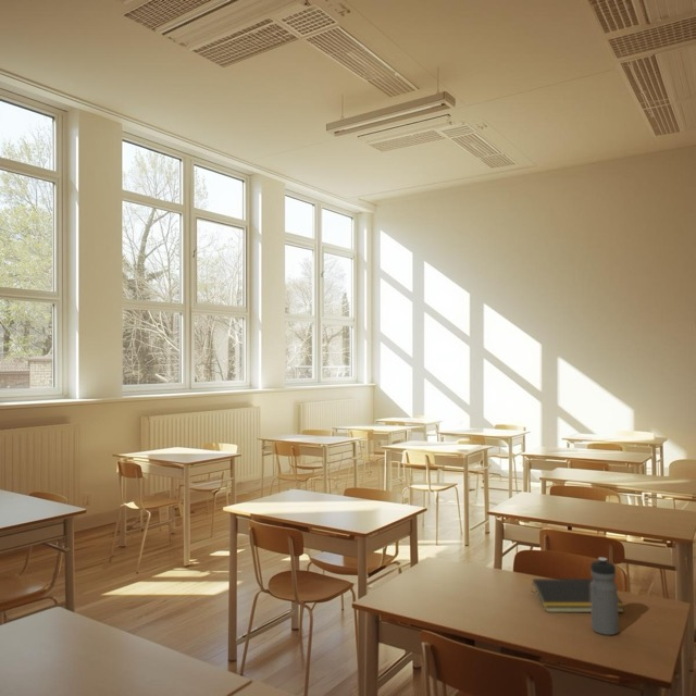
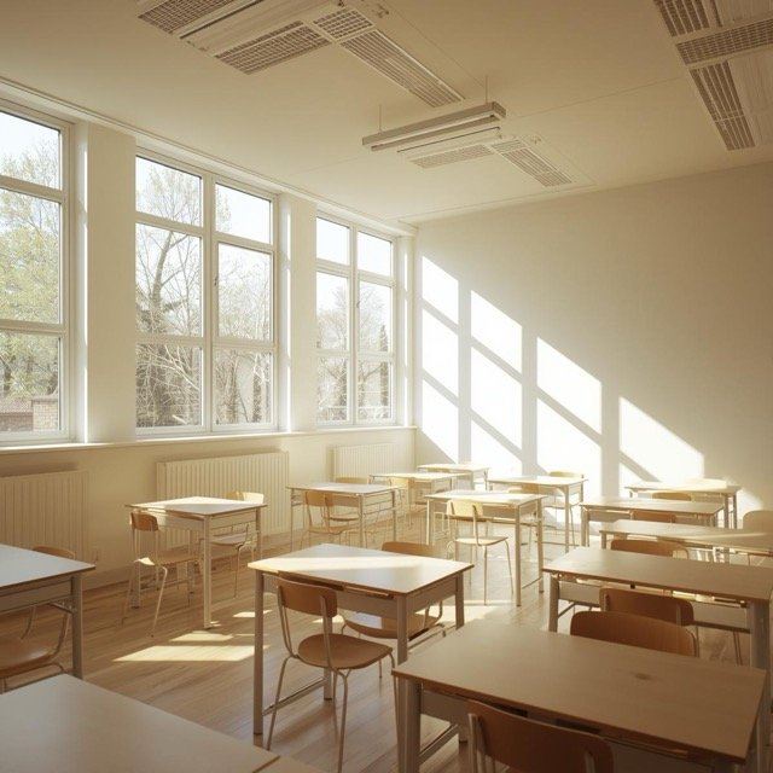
- notepad (576, 594)
- water bottle (604, 594)
